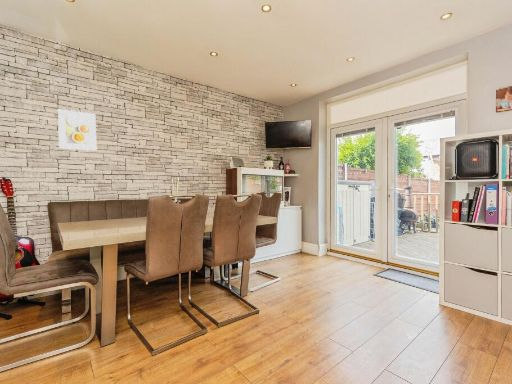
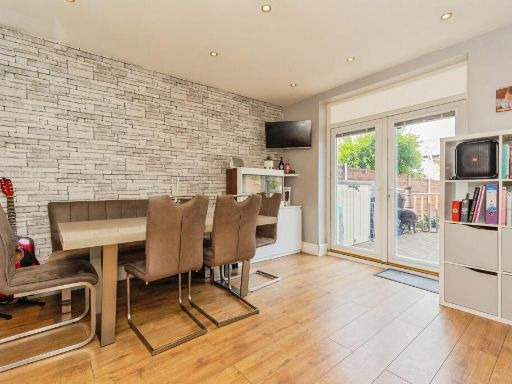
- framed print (77, 130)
